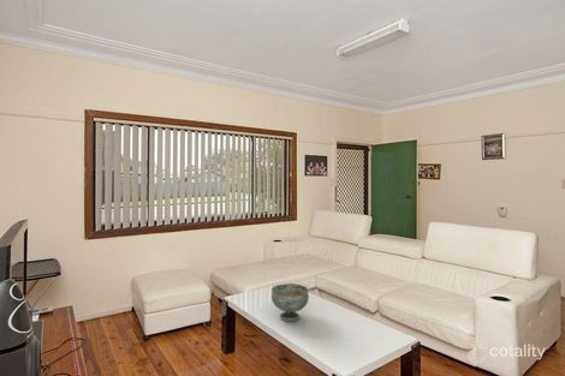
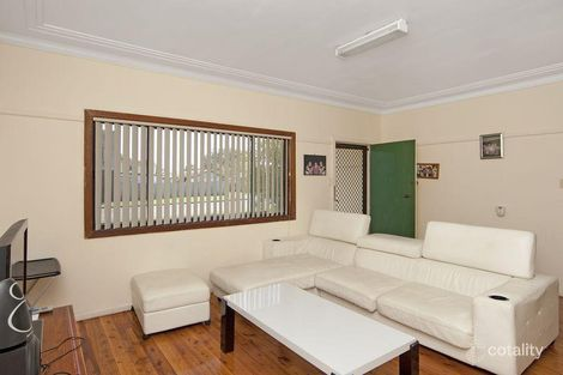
- decorative bowl (290, 303)
